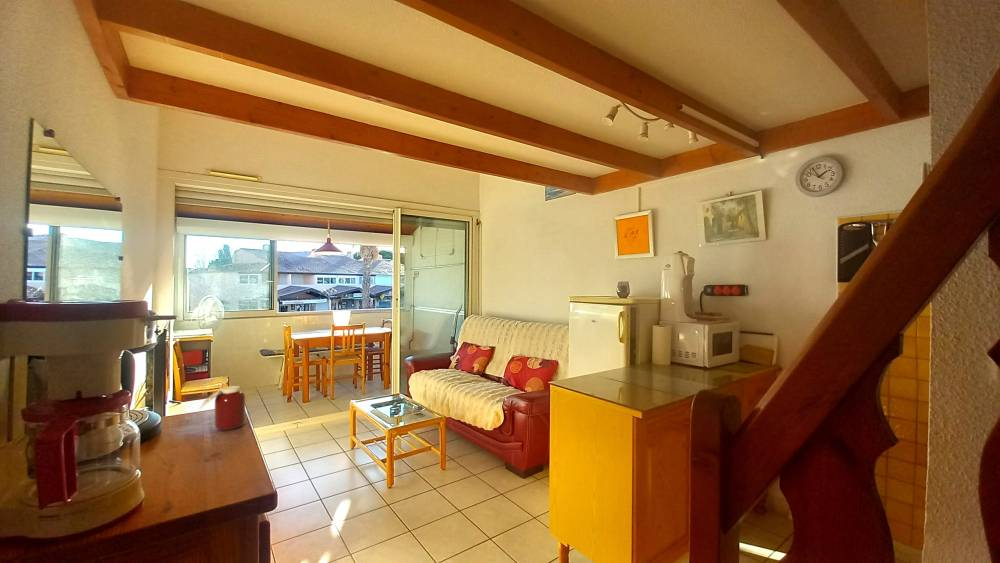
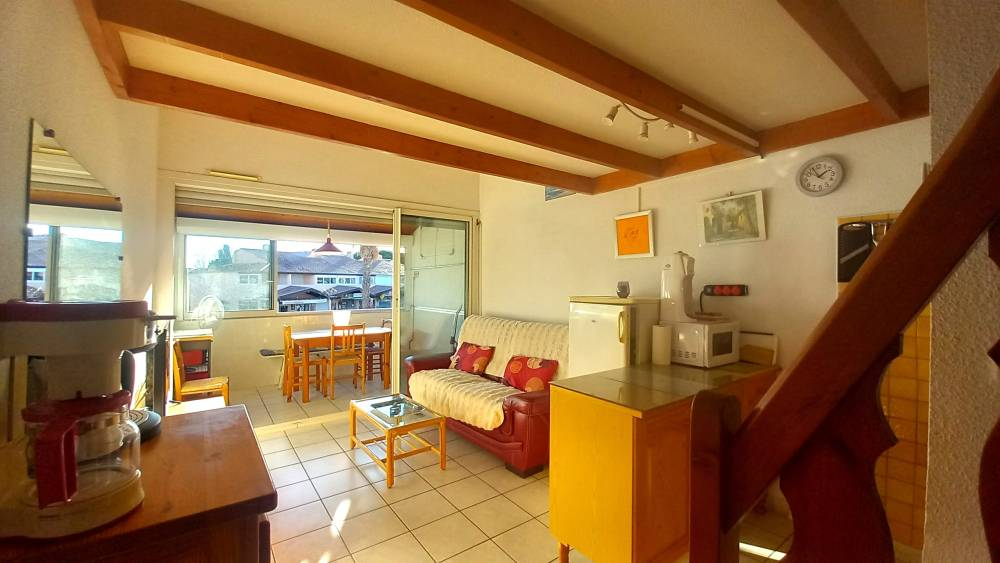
- jar (223, 407)
